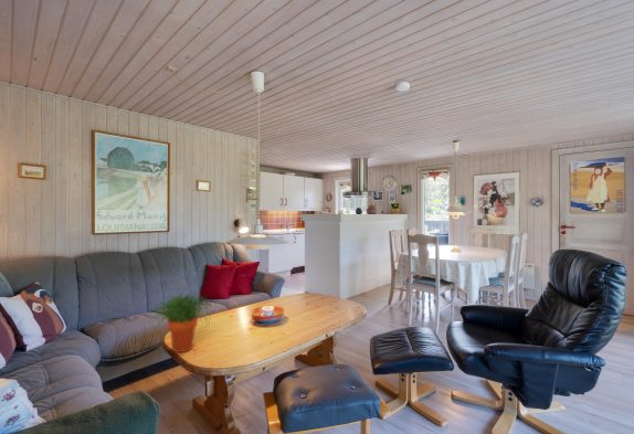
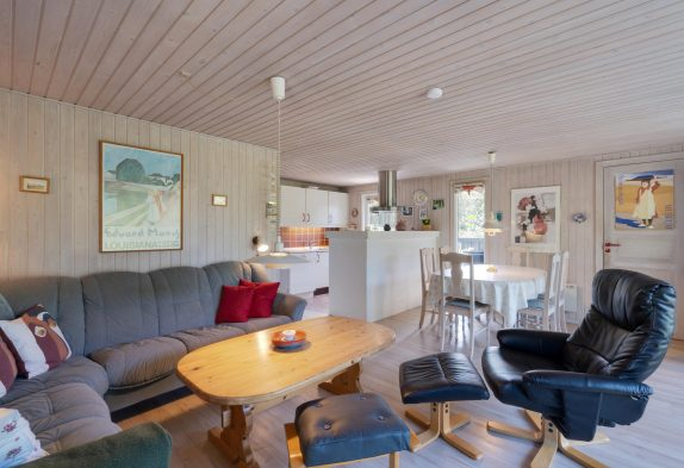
- potted plant (183, 320)
